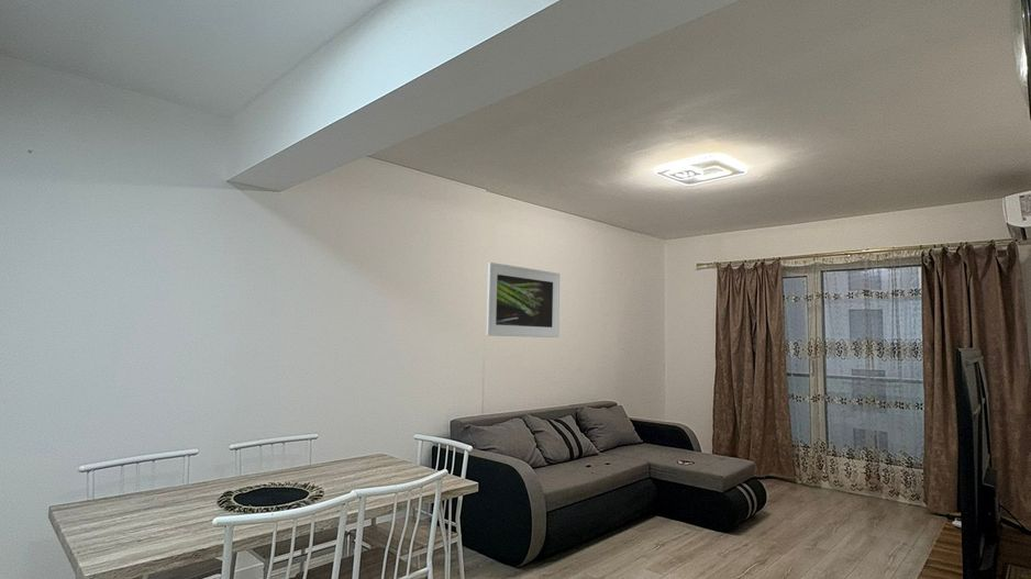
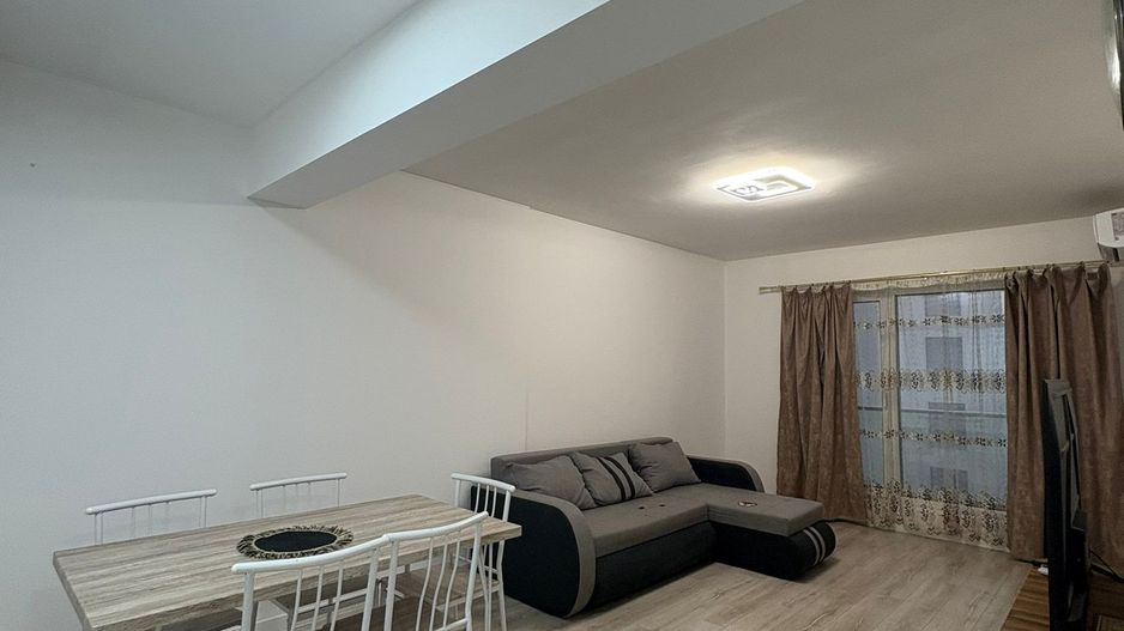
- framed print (525, 302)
